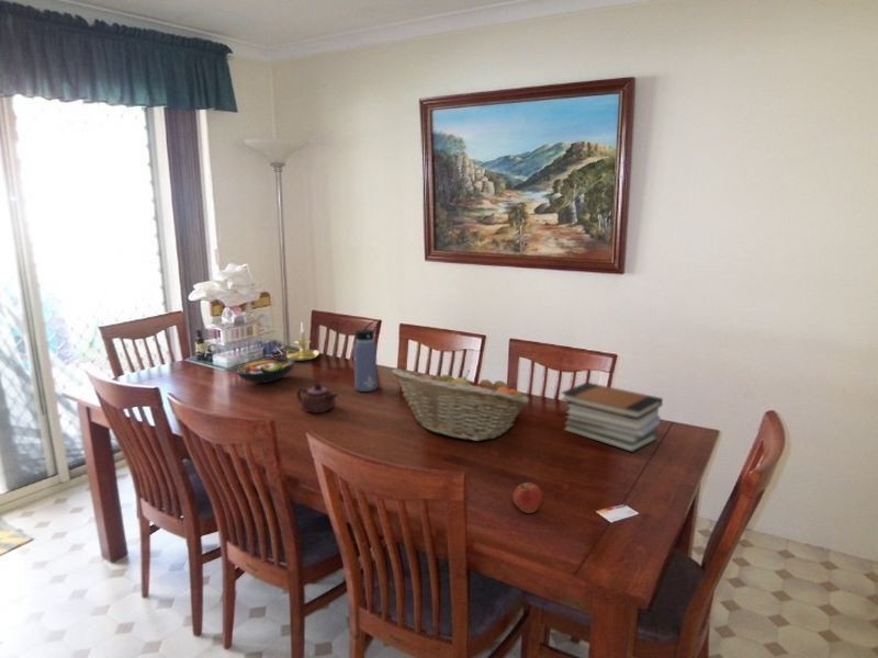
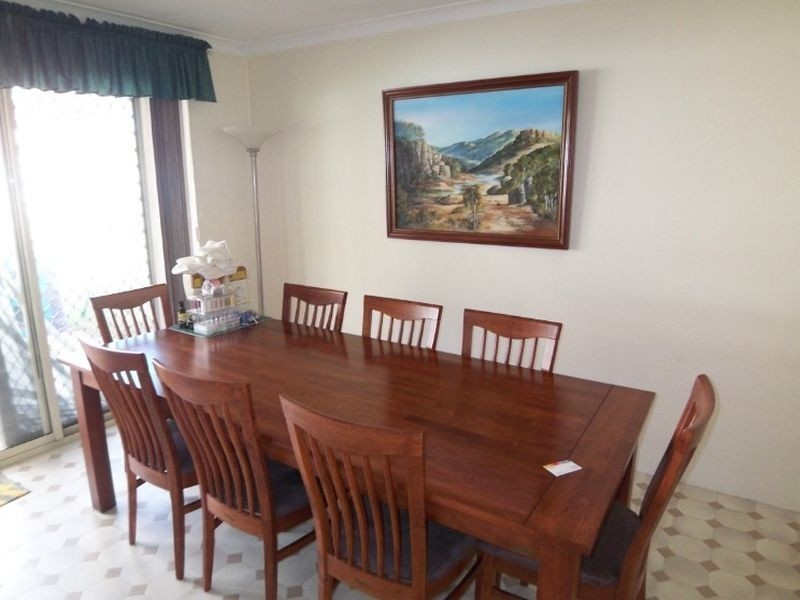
- apple (527, 496)
- fruit basket (458, 396)
- water bottle (365, 355)
- teapot (317, 396)
- candle holder (300, 340)
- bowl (266, 371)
- book stack (610, 415)
